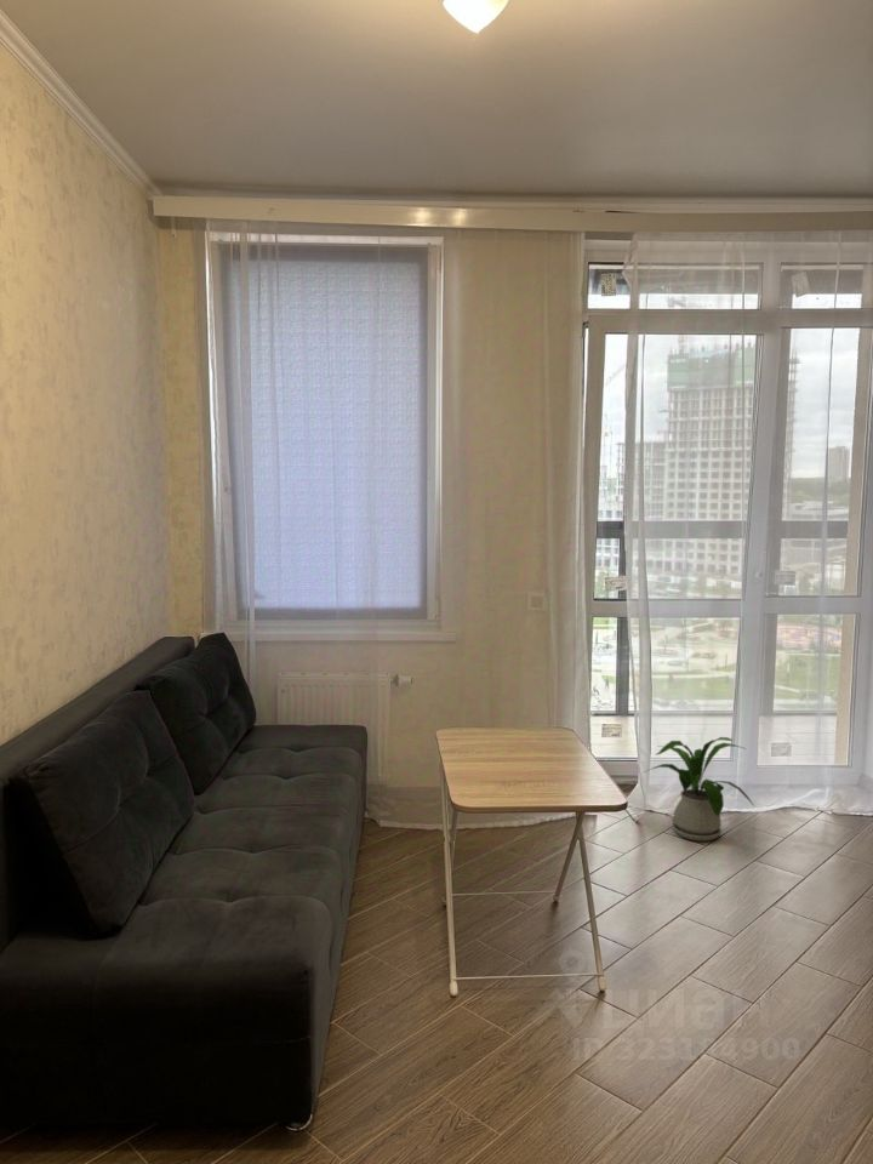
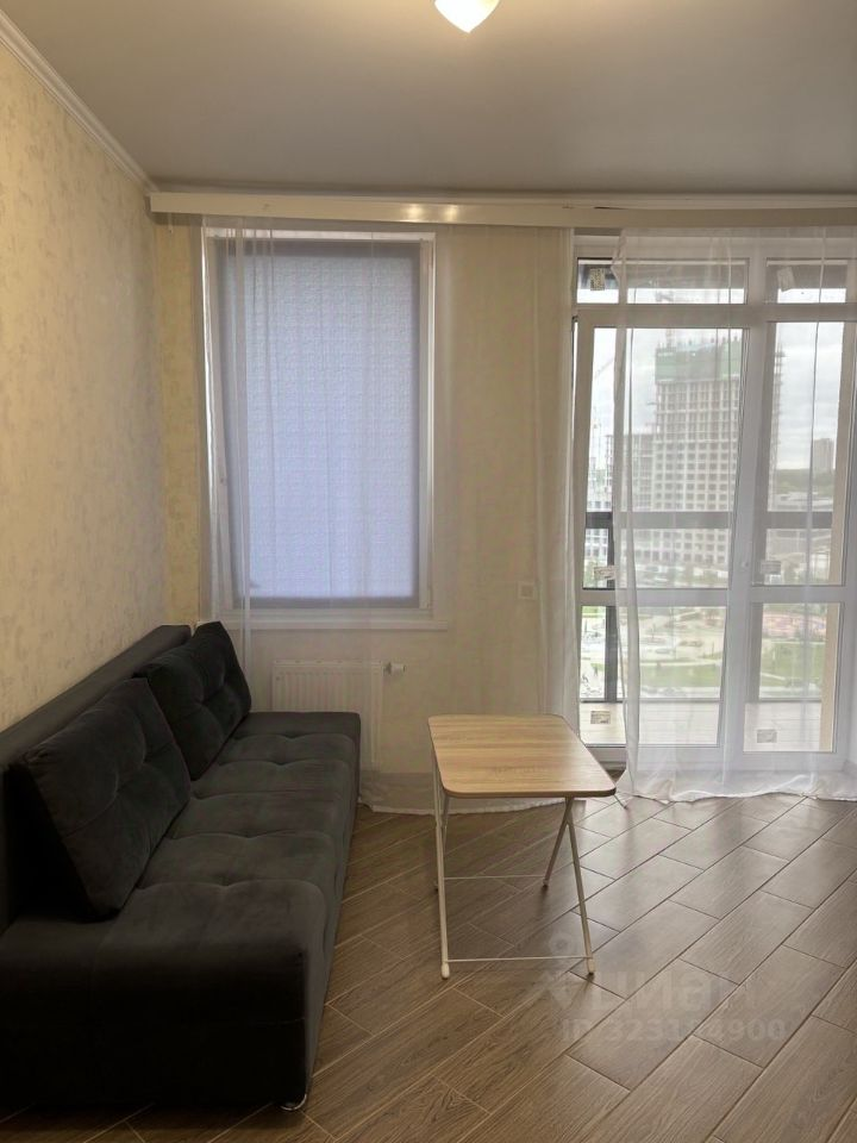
- house plant (696, 777)
